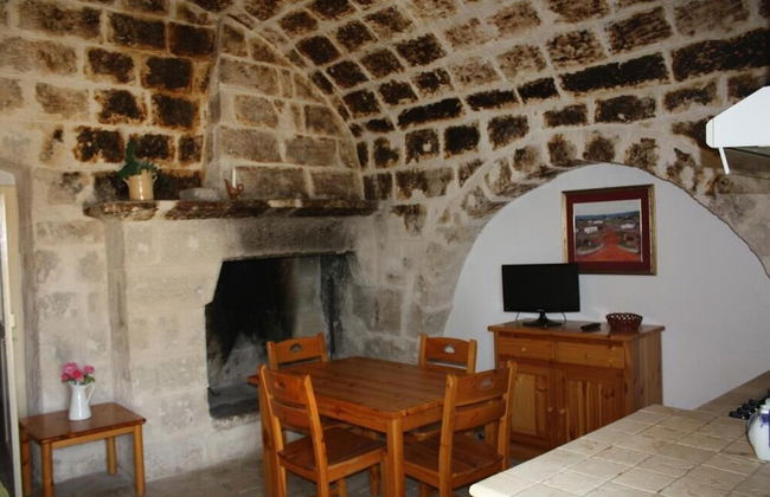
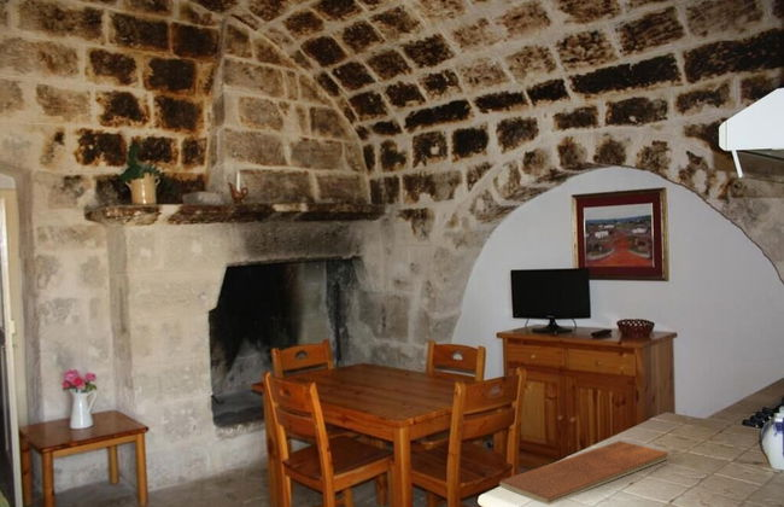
+ chopping board (587, 468)
